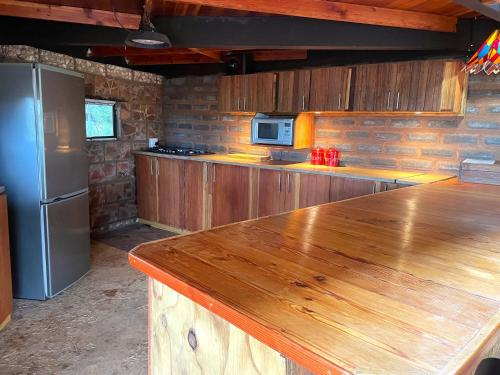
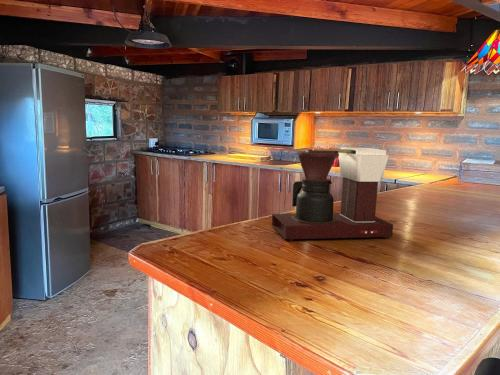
+ coffee maker (329, 189)
